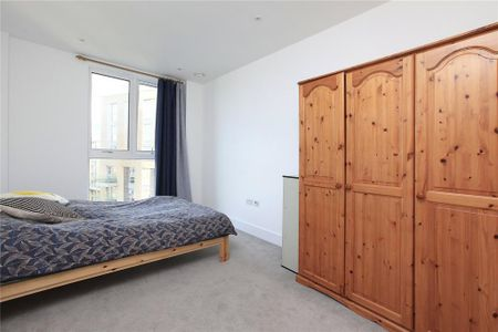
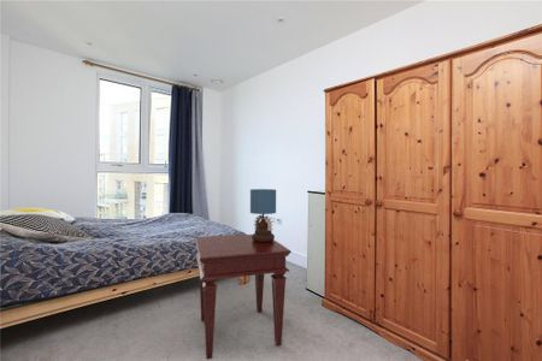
+ side table (237, 276)
+ table lamp (263, 214)
